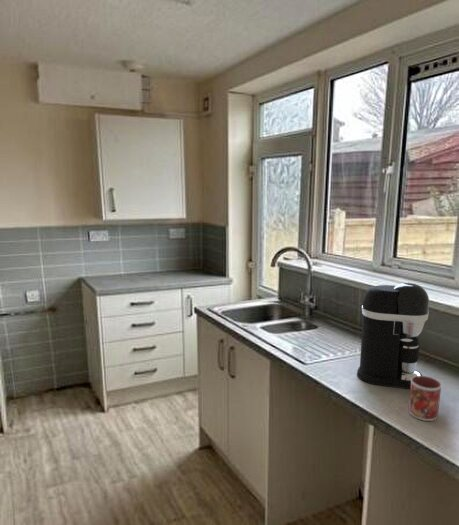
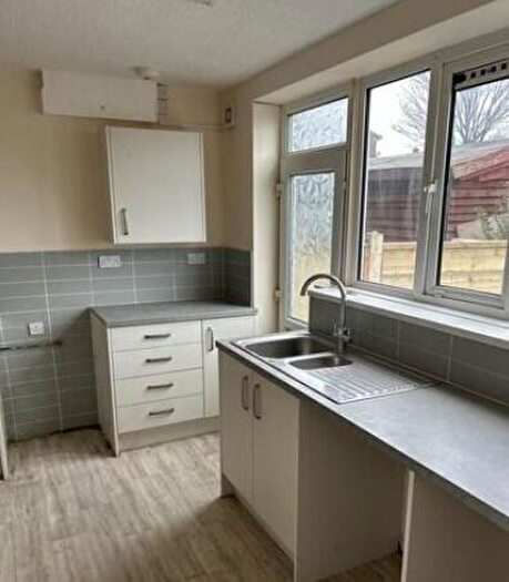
- coffee maker (392, 331)
- mug (429, 396)
